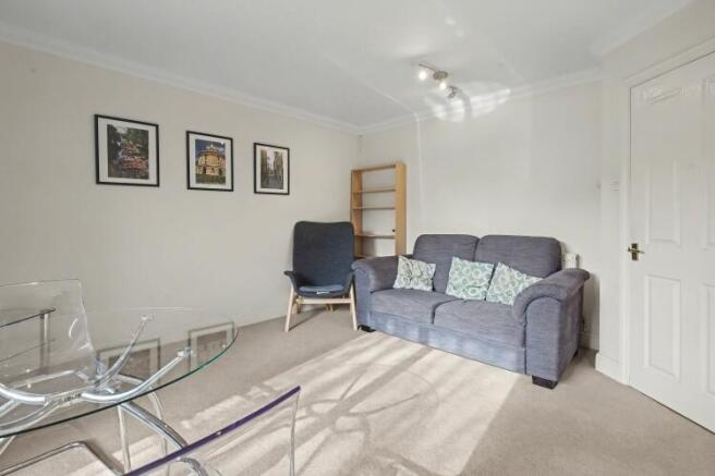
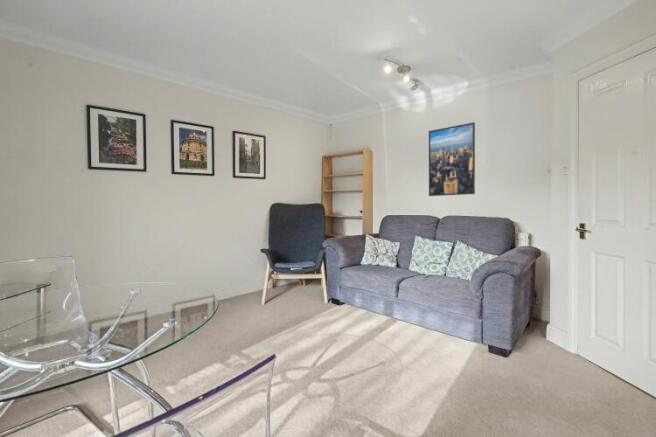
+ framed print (450, 161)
